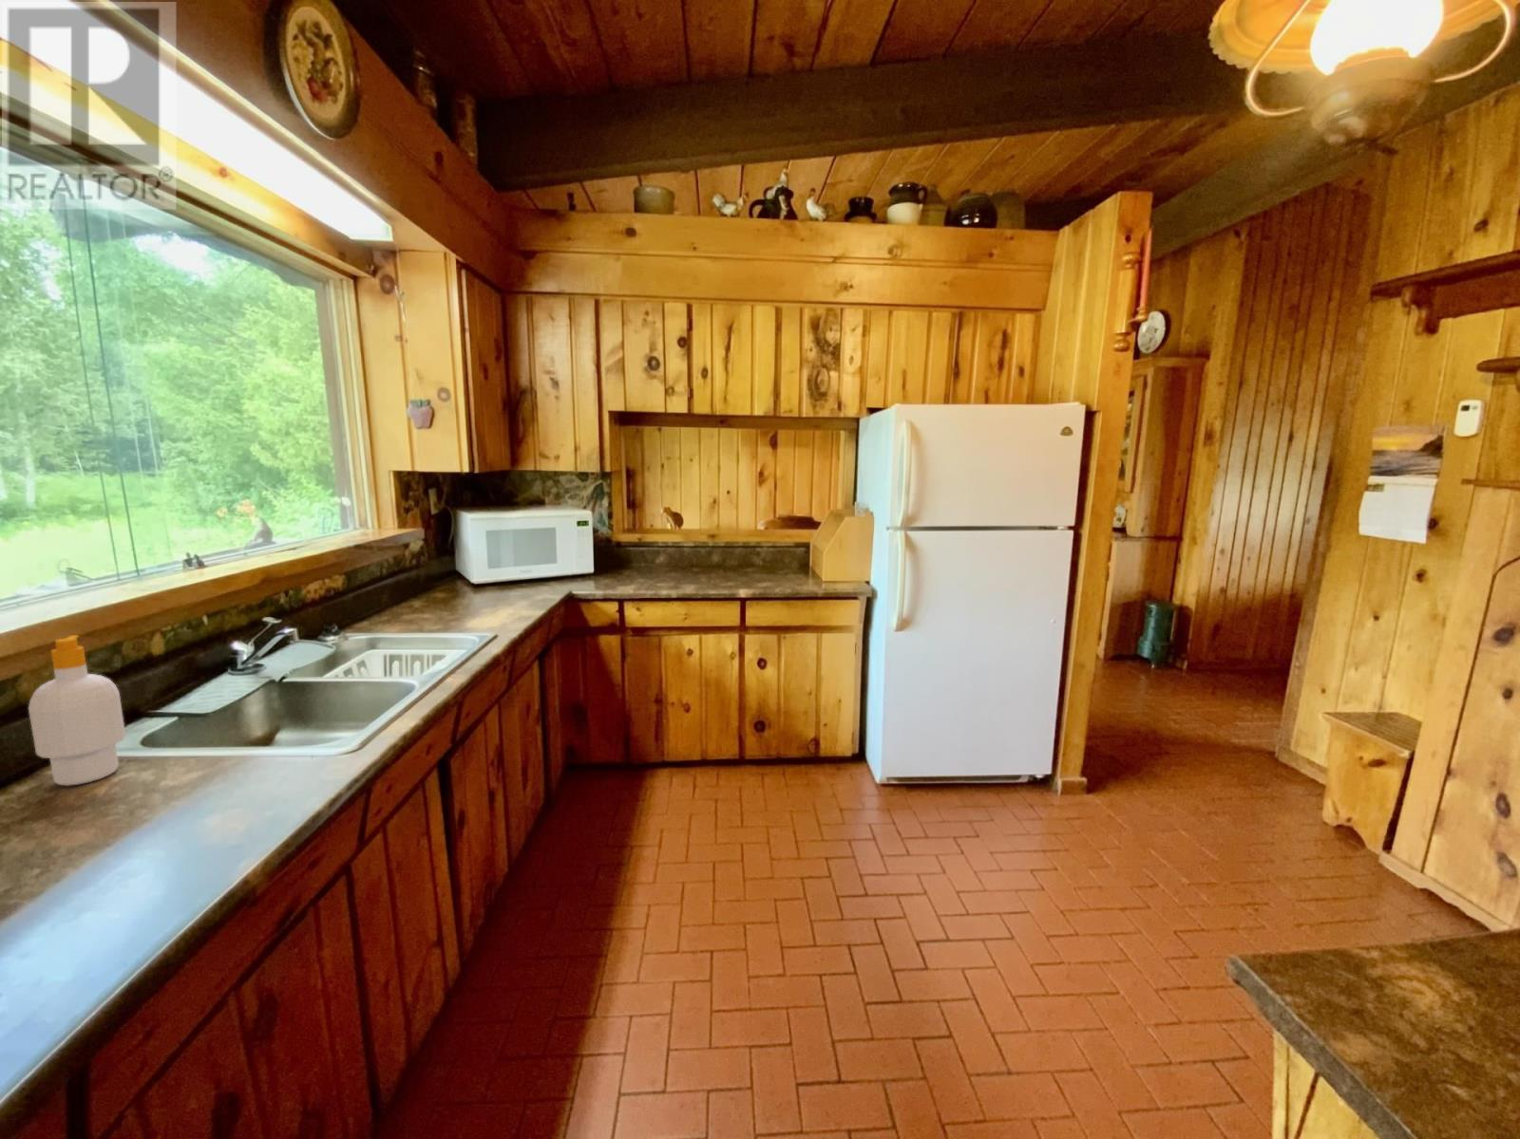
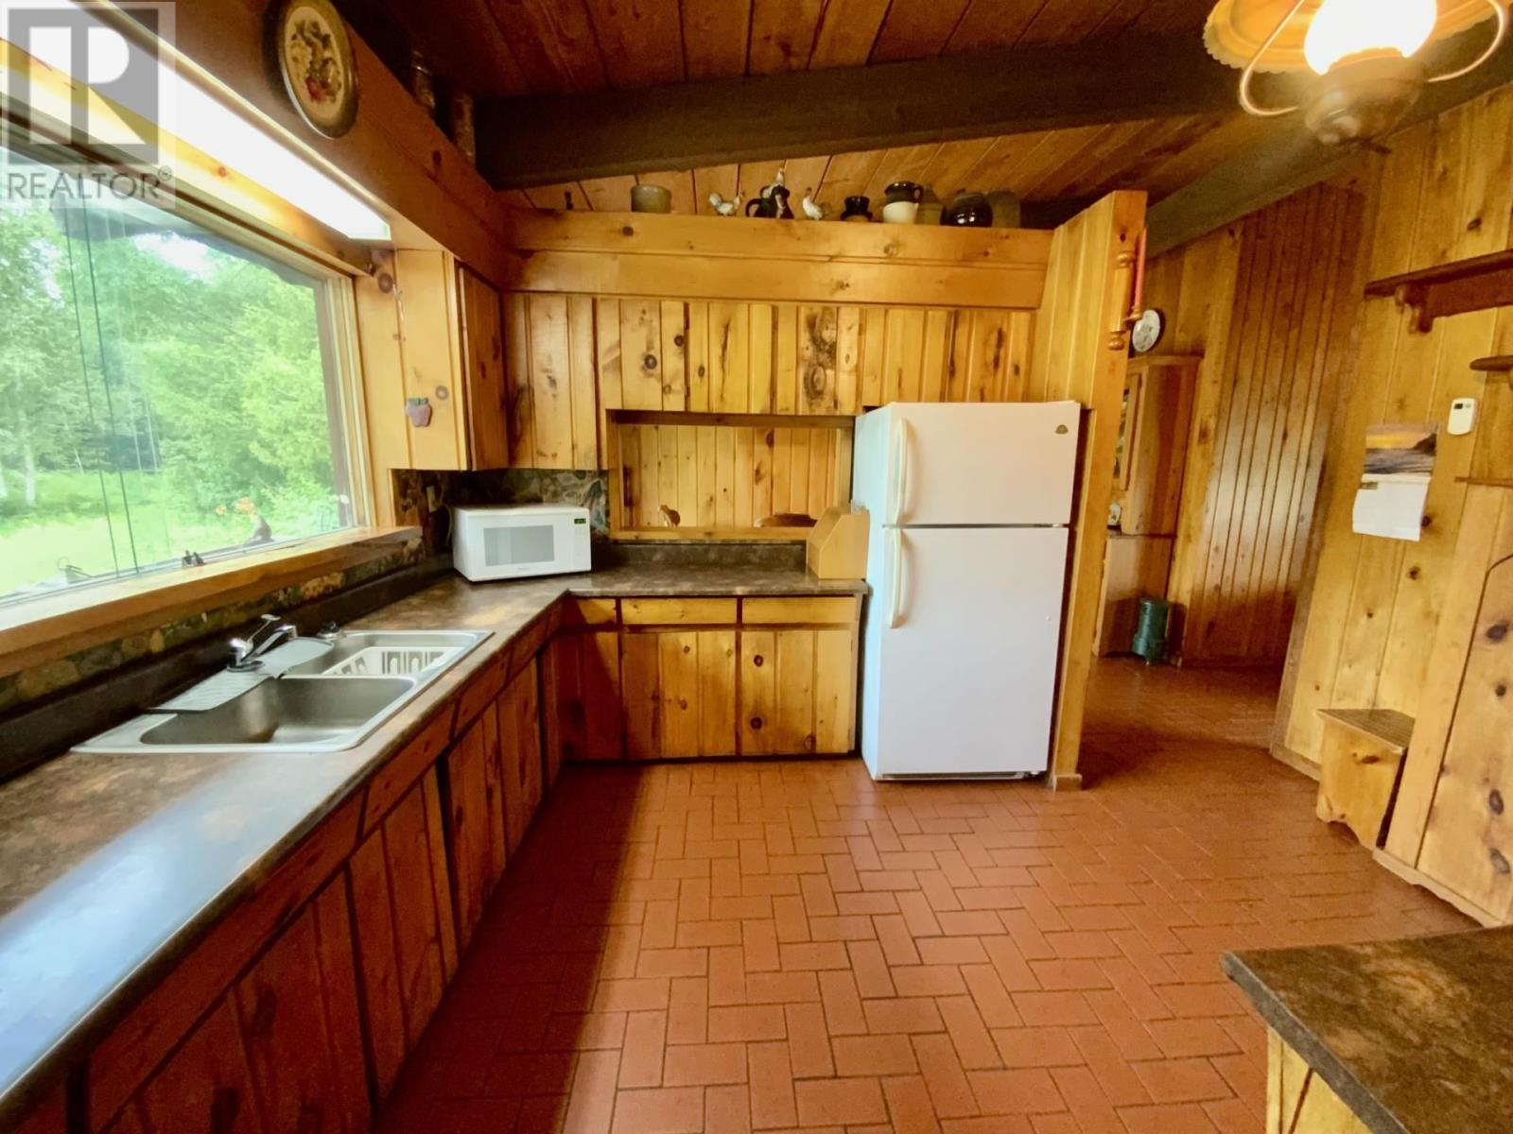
- soap bottle (77, 709)
